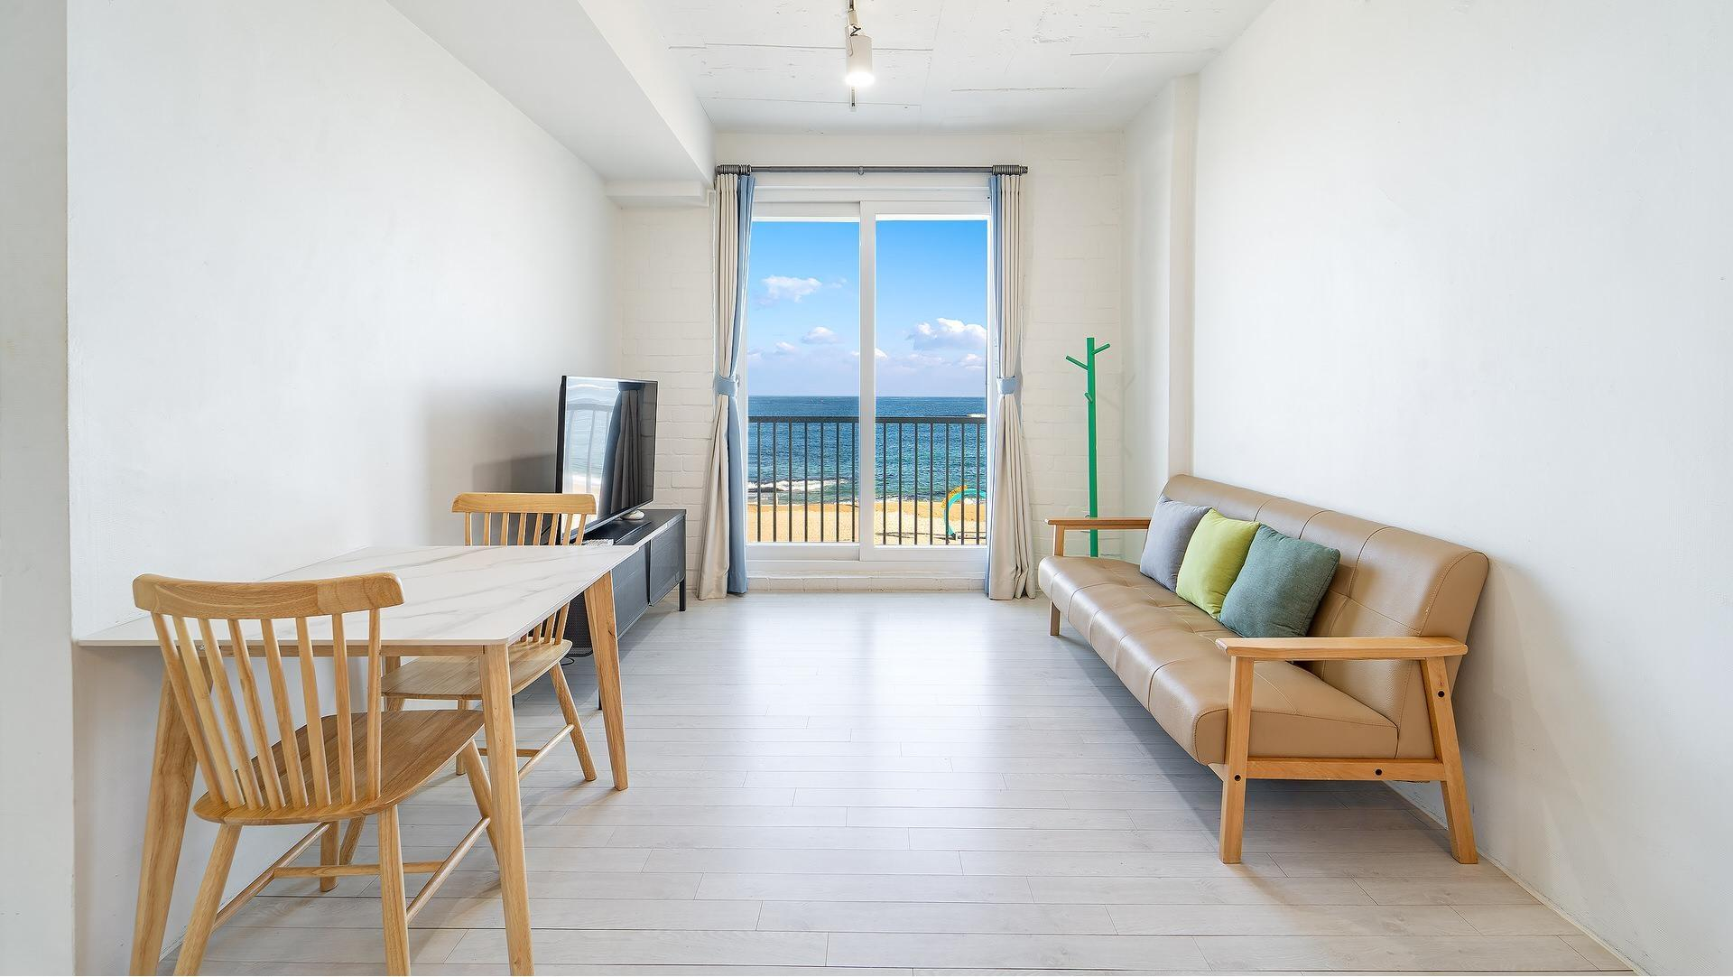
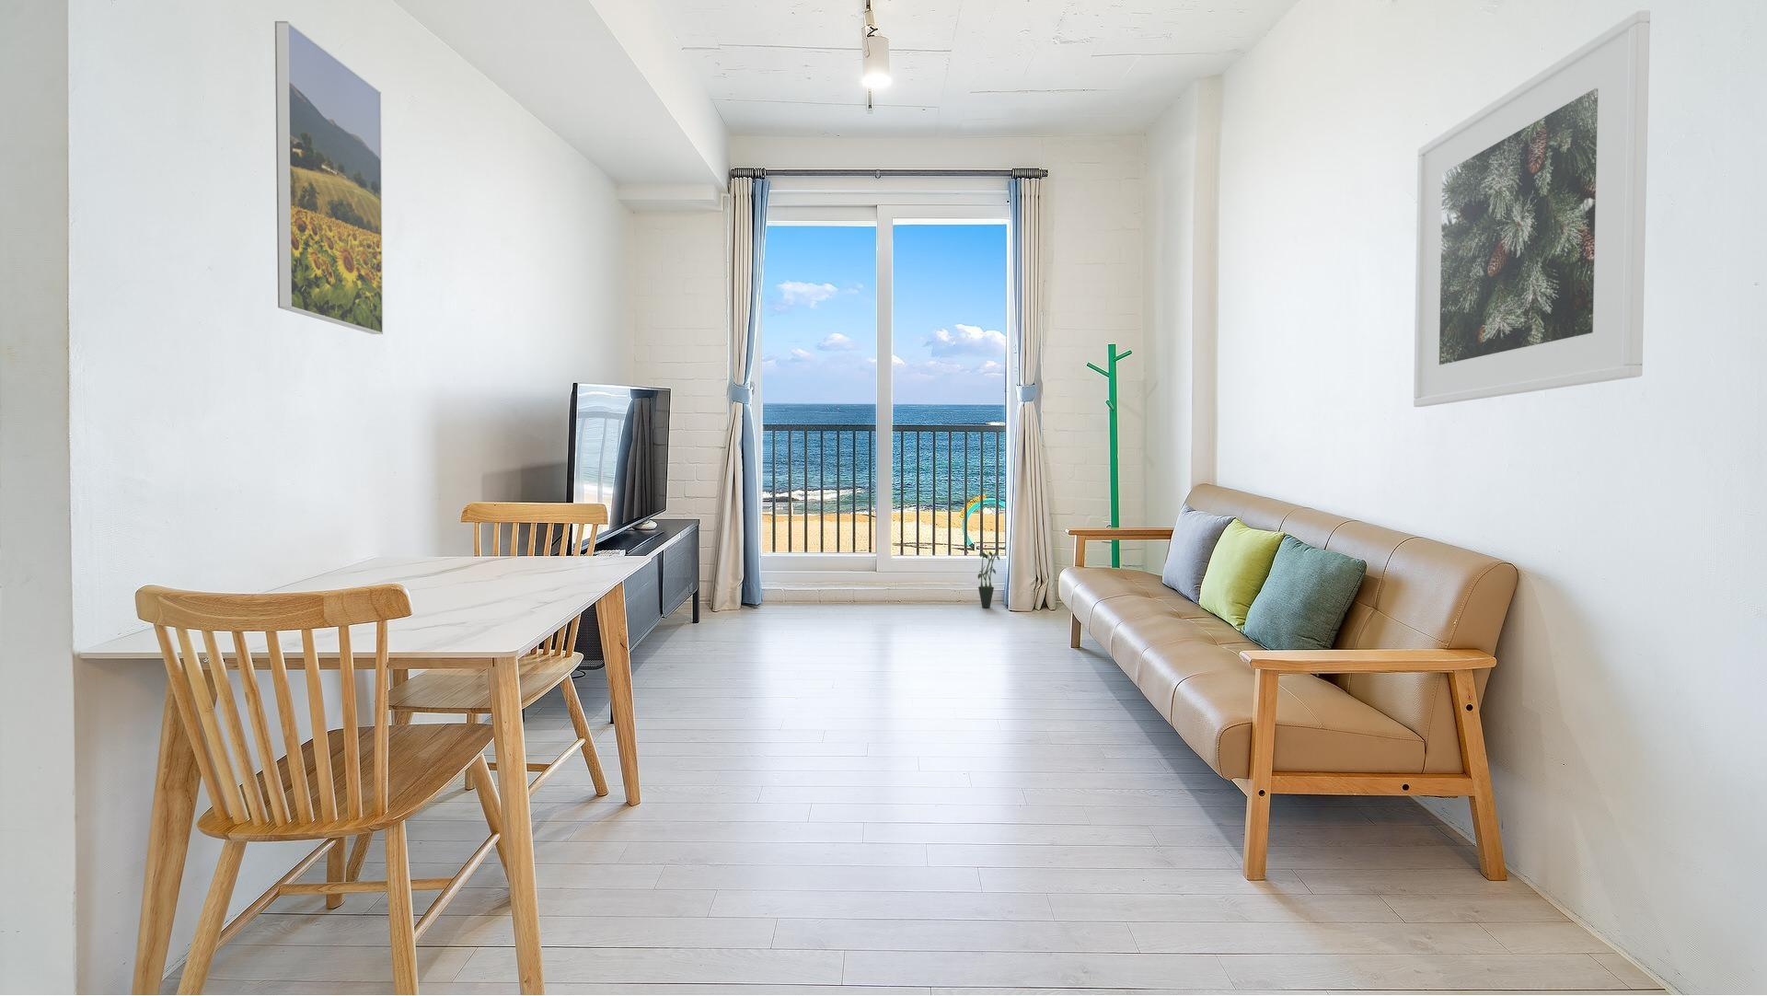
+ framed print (1510, 243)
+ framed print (334, 190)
+ potted plant (988, 579)
